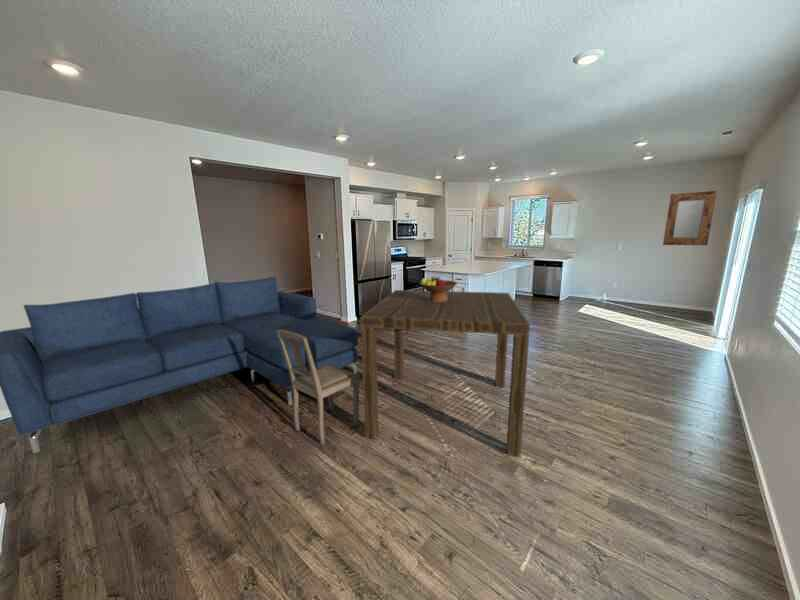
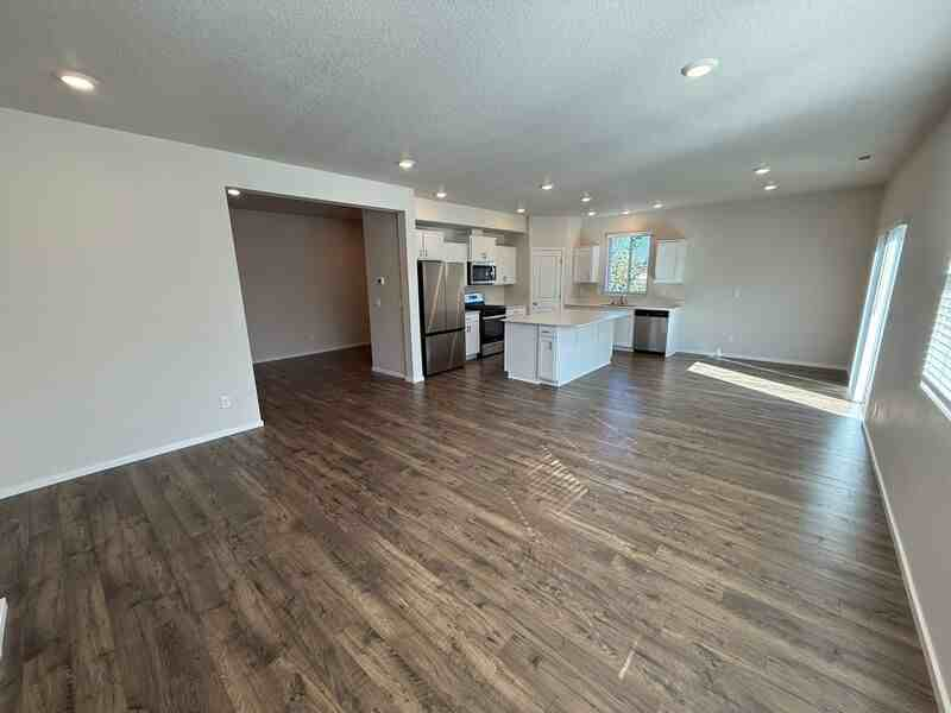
- dining chair (322, 377)
- sofa (205, 343)
- dining table (452, 331)
- fruit bowl (437, 288)
- home mirror (688, 219)
